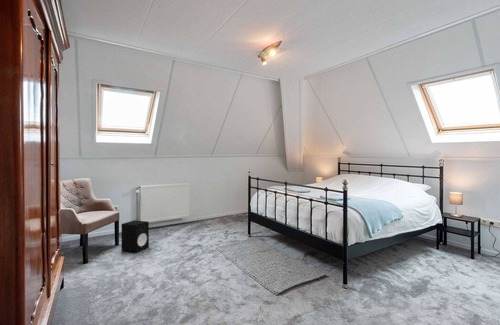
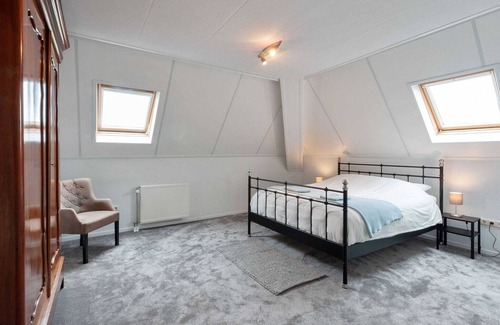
- speaker (135, 235)
